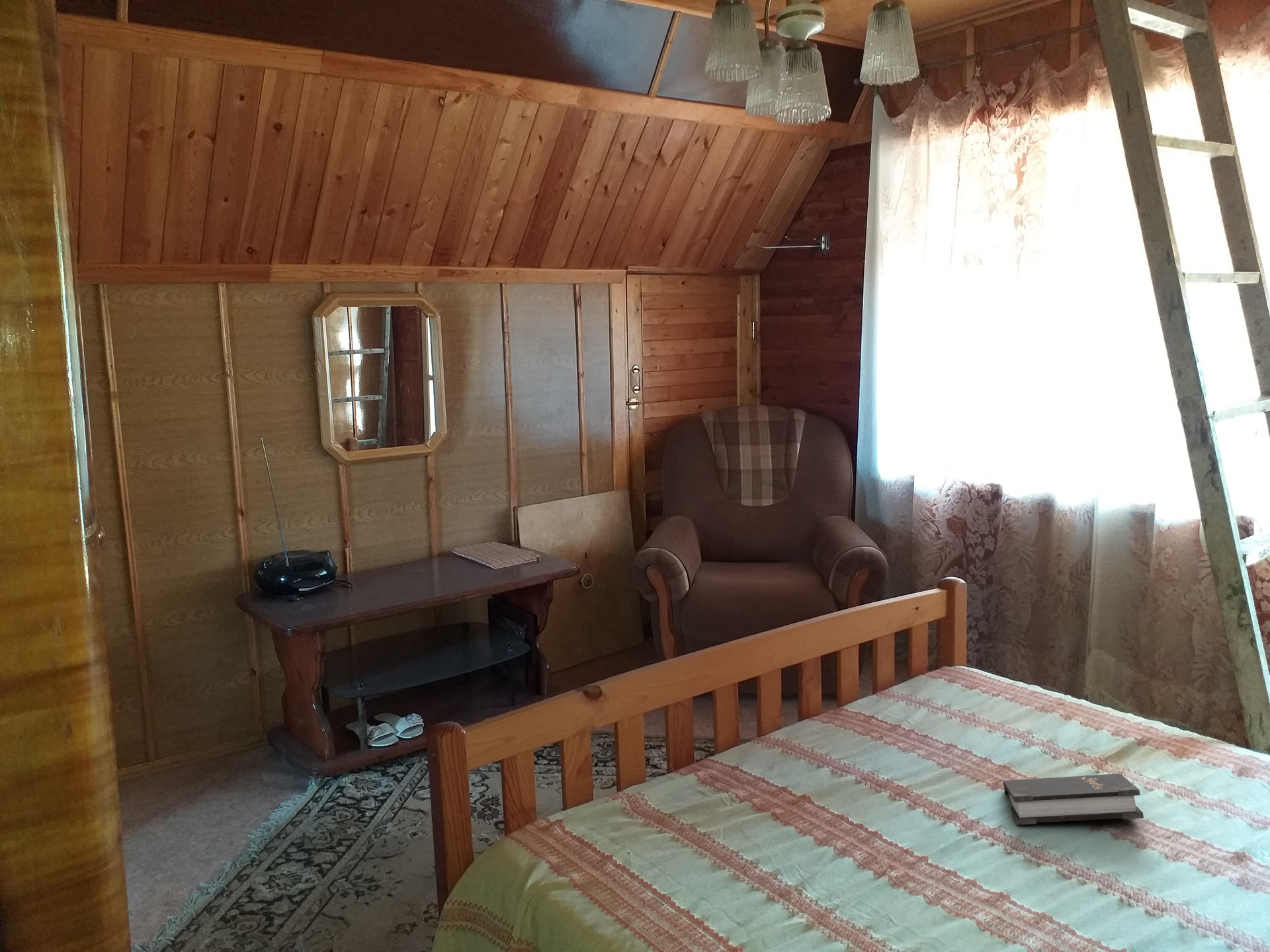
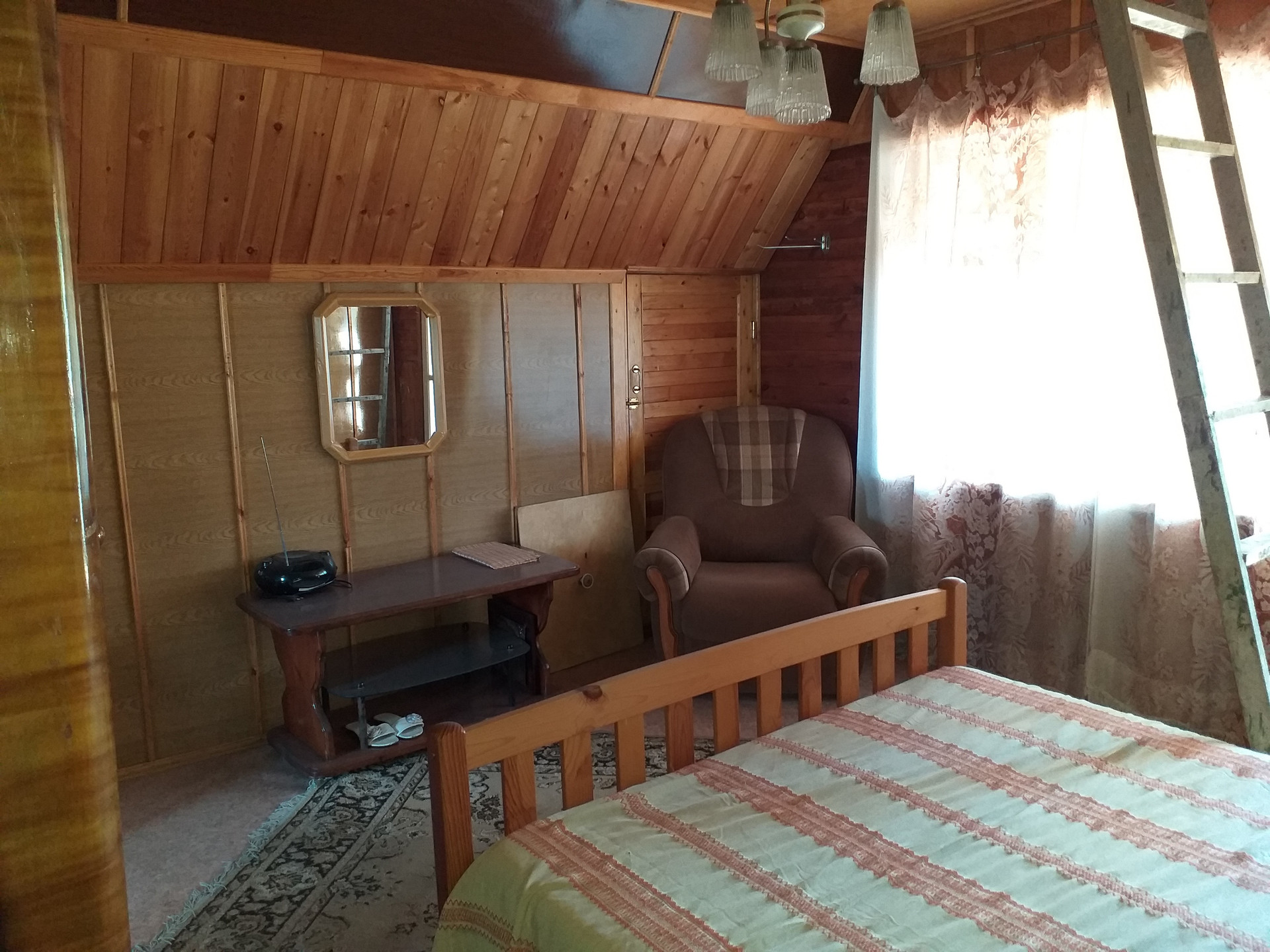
- hardback book (1070, 797)
